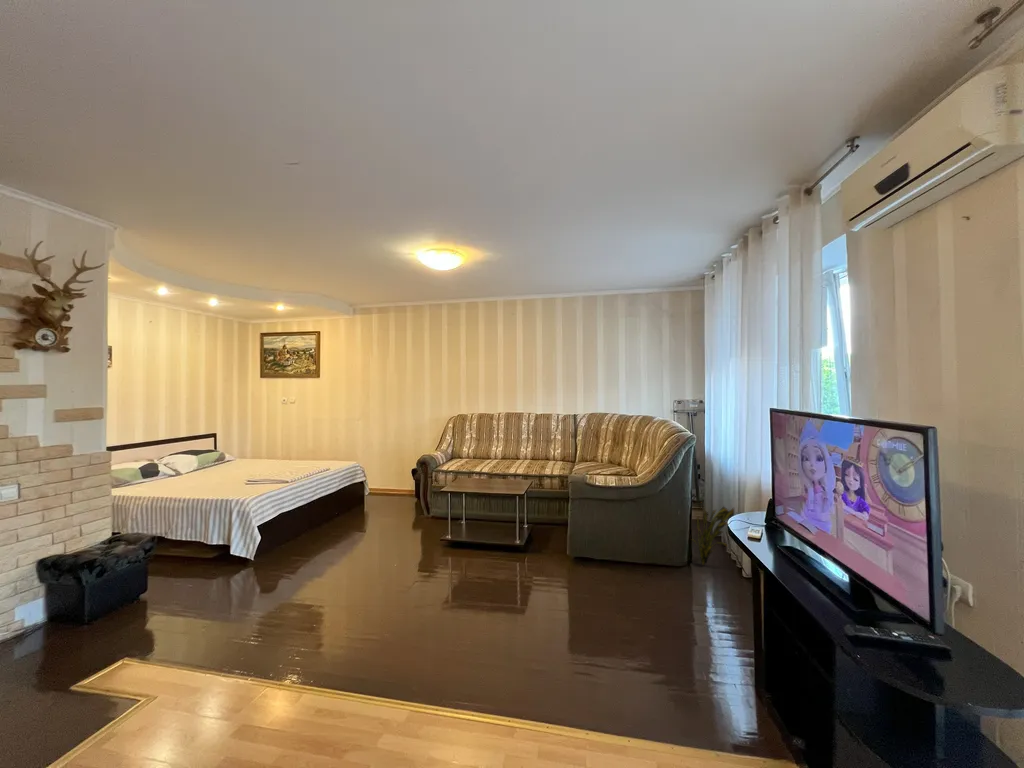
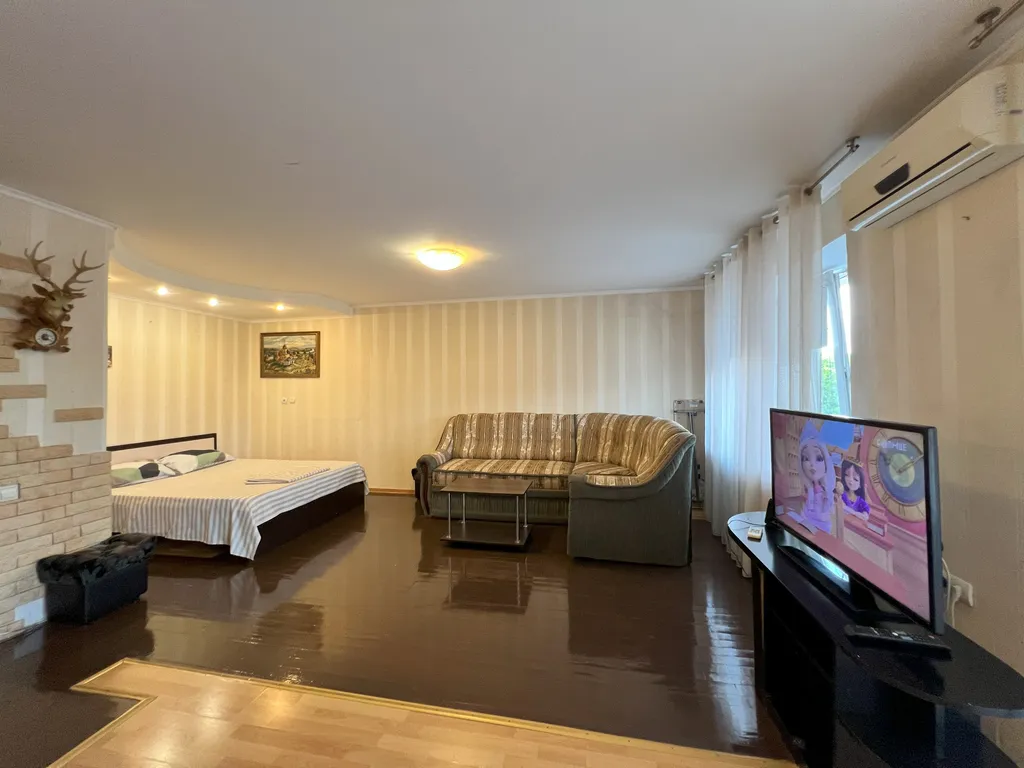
- decorative plant (714, 533)
